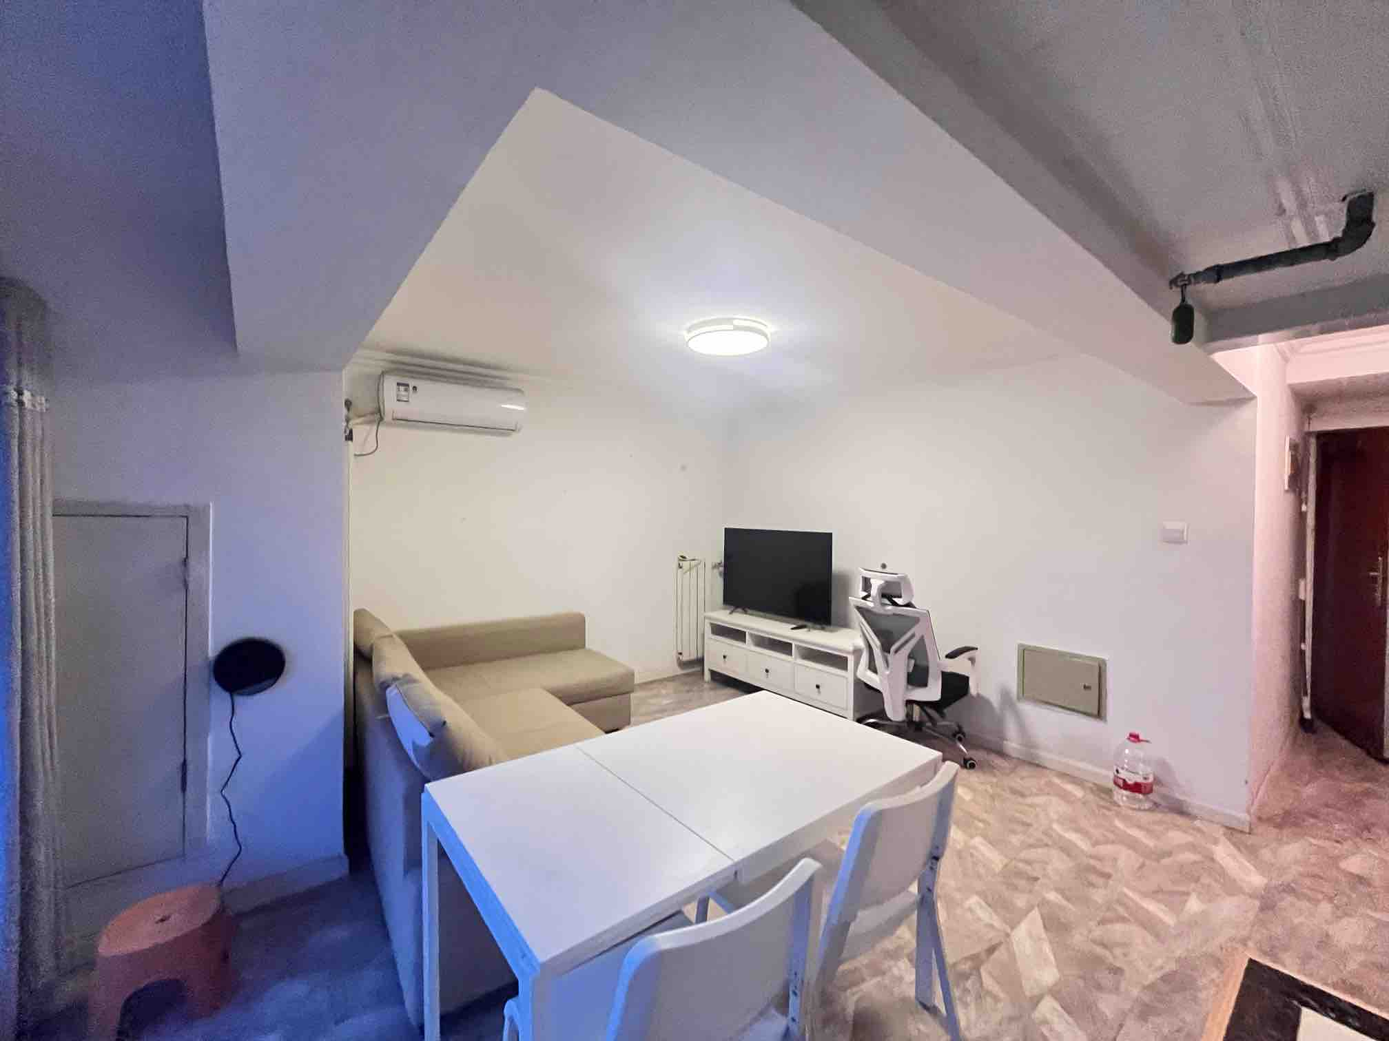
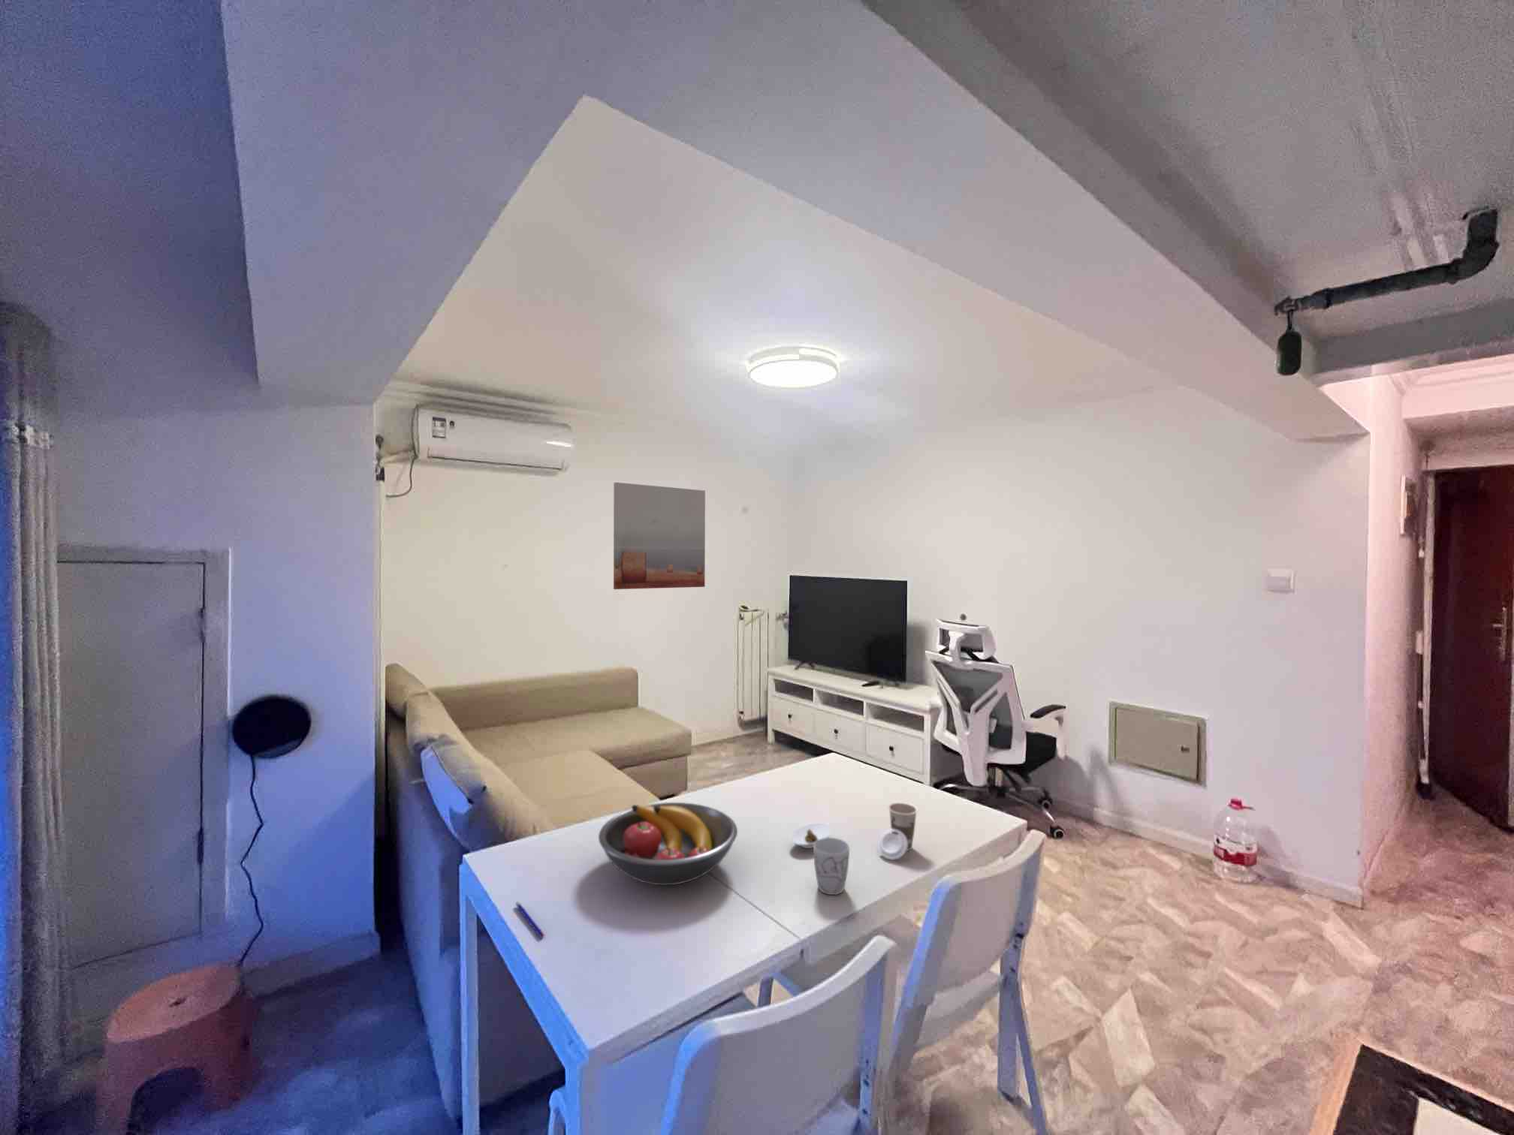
+ wall art (660, 538)
+ saucer (811, 837)
+ fruit bowl (669, 843)
+ mug (831, 863)
+ cup (898, 830)
+ pen (528, 919)
